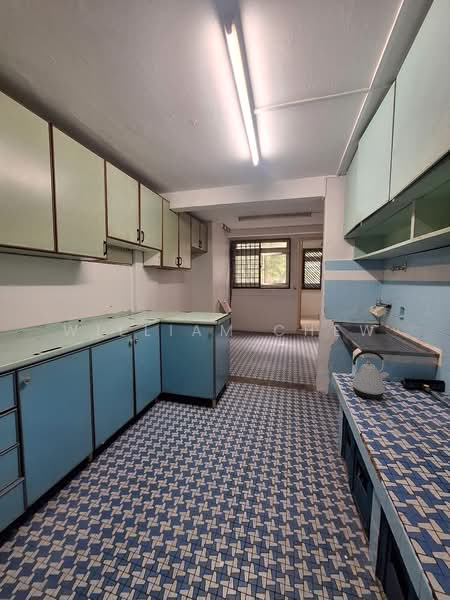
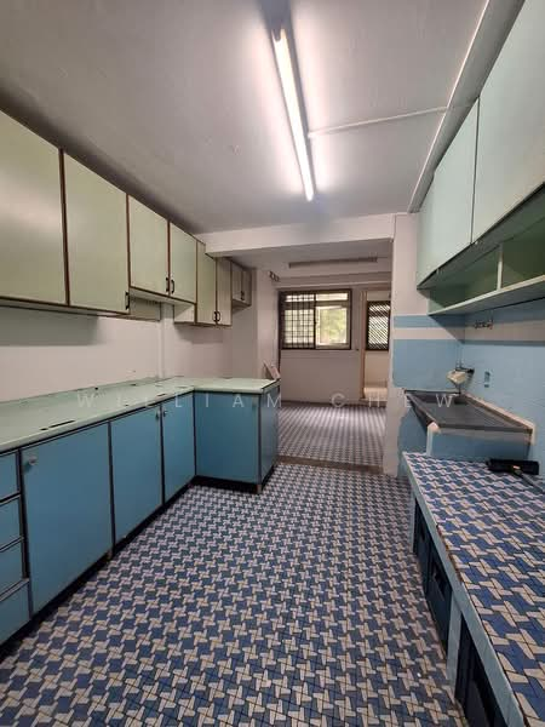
- kettle (369, 372)
